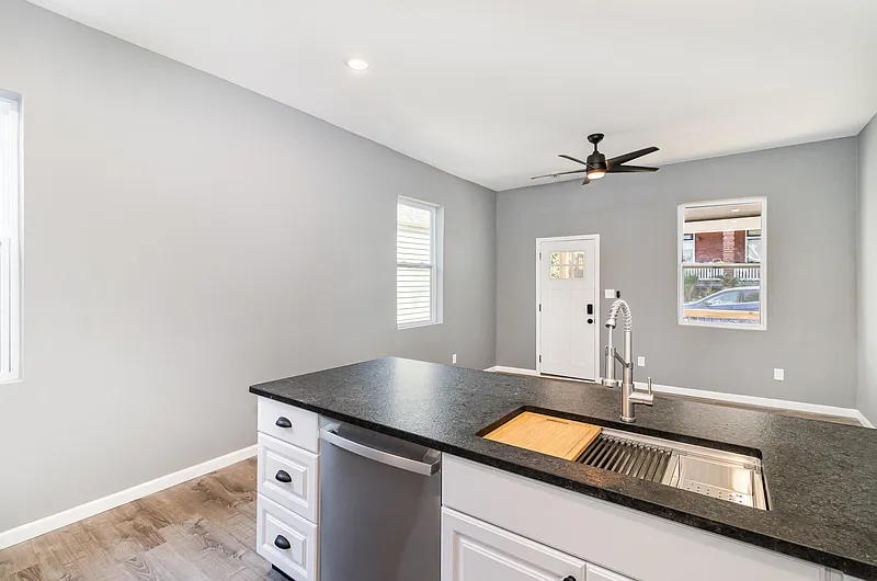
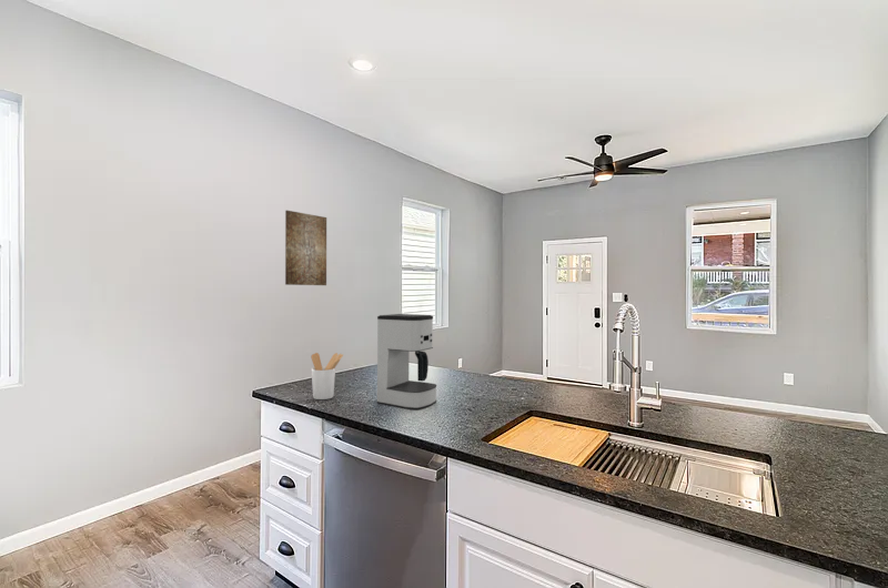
+ utensil holder (327, 374)
+ wall art (306, 250)
+ coffee maker (408, 355)
